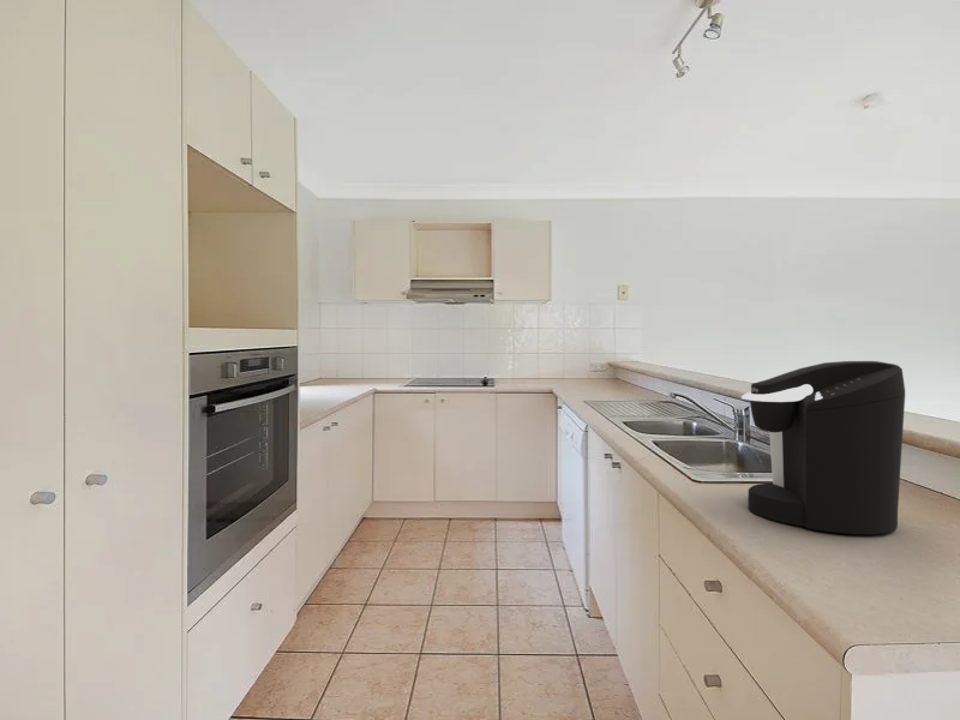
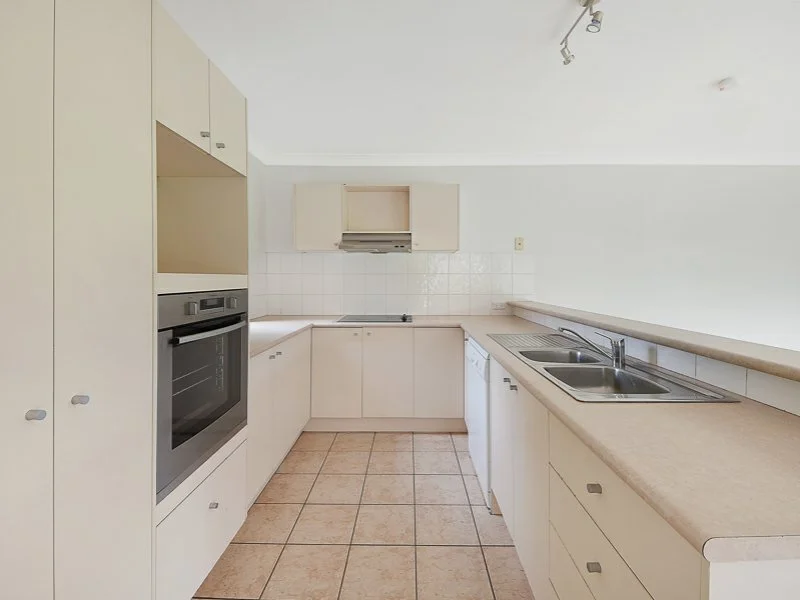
- coffee maker (815, 437)
